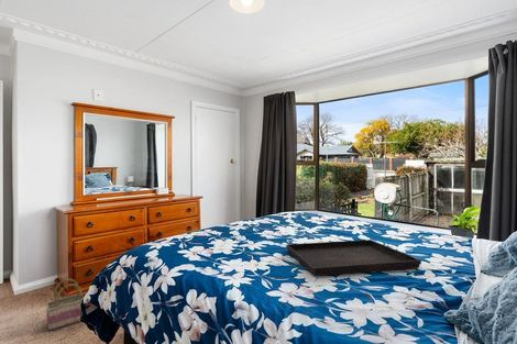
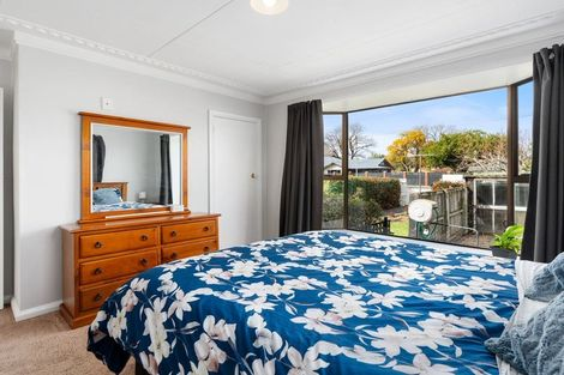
- serving tray (346, 255)
- basket (68, 301)
